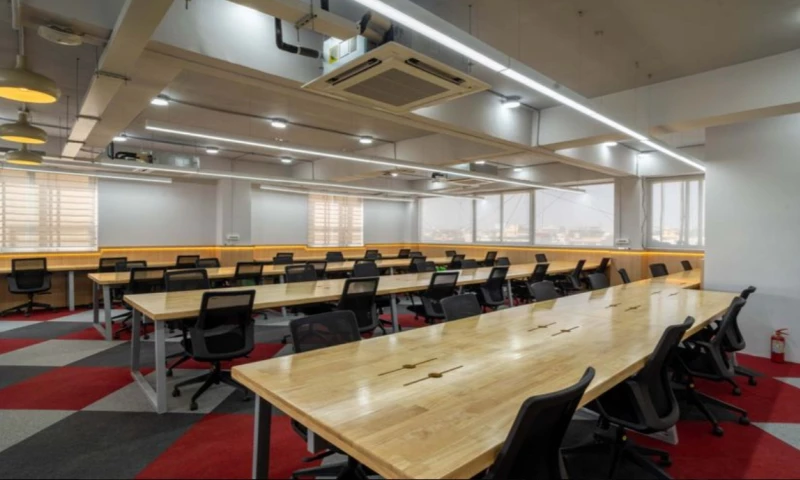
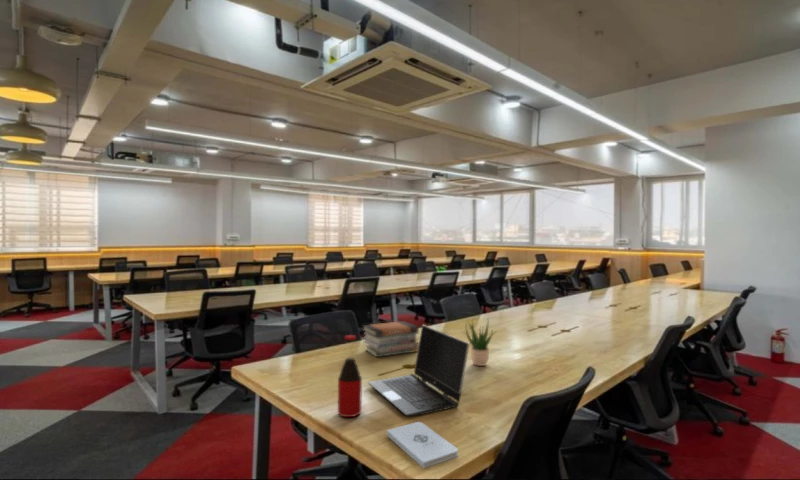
+ bottle (349, 374)
+ potted plant (478, 339)
+ notepad (421, 442)
+ book stack (390, 338)
+ laptop computer (415, 365)
